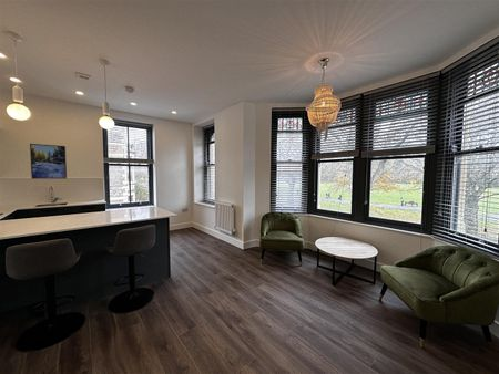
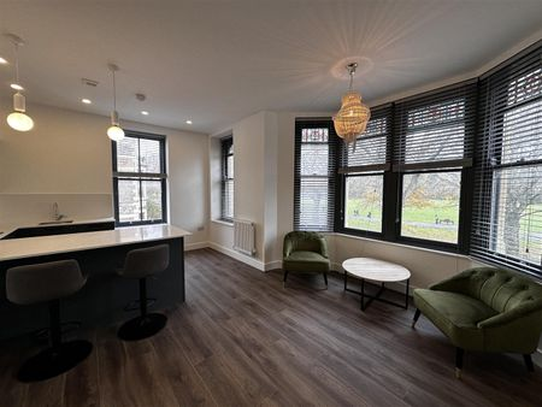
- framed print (49, 162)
